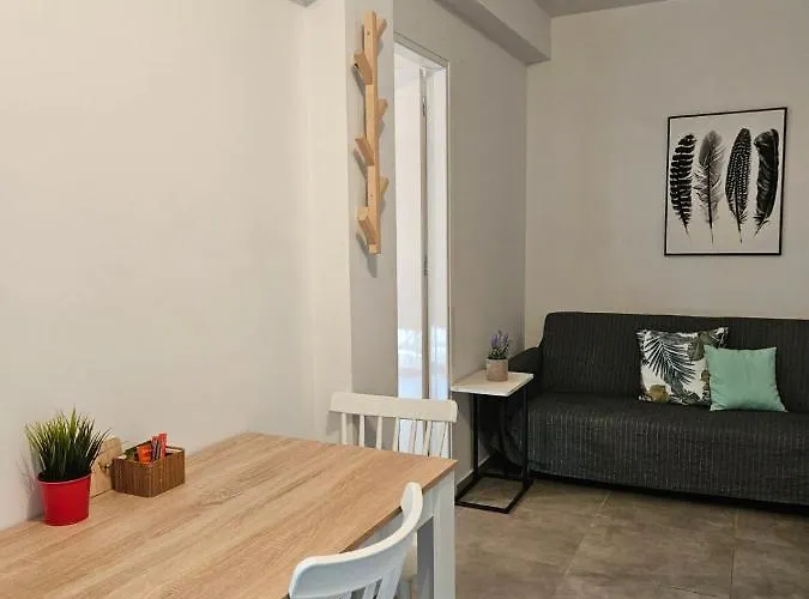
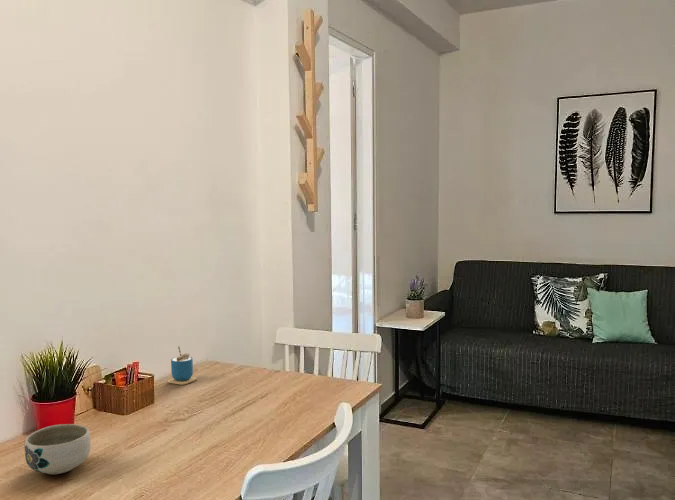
+ cup (181, 362)
+ bowl (58, 451)
